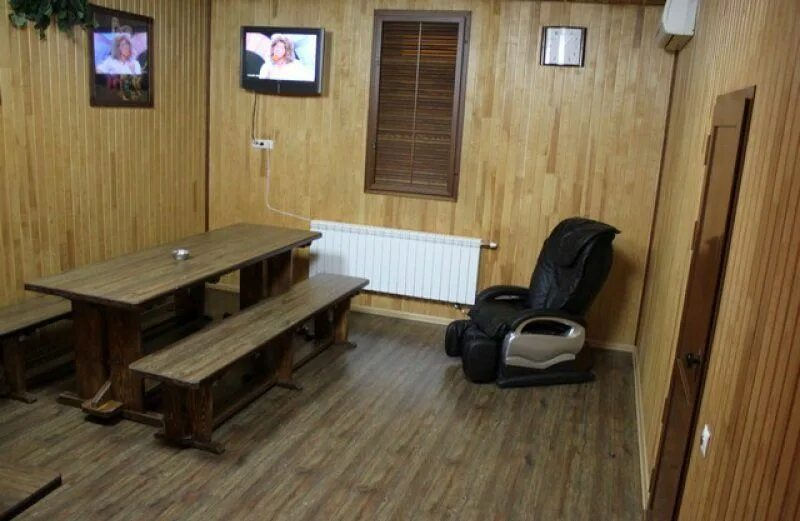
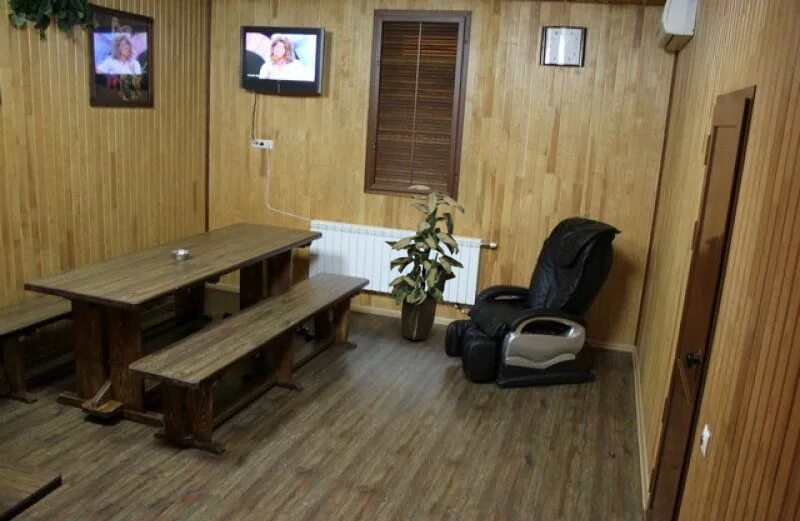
+ indoor plant (421, 262)
